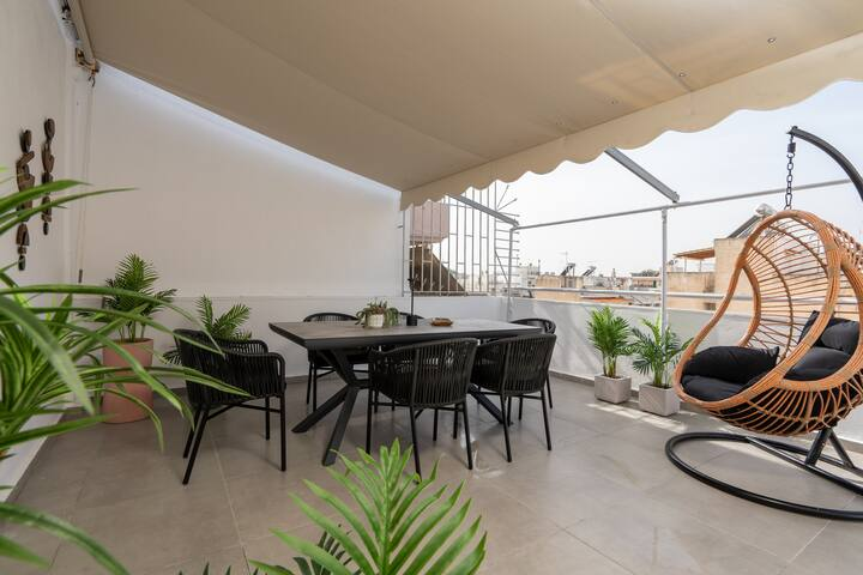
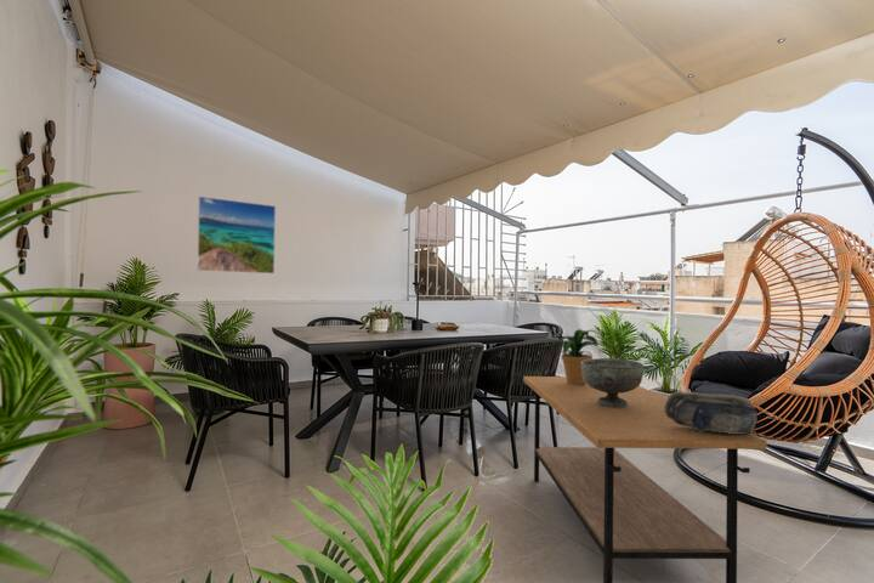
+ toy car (714, 412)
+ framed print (238, 237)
+ potted plant (577, 356)
+ coffee table (611, 464)
+ decorative bowl (612, 381)
